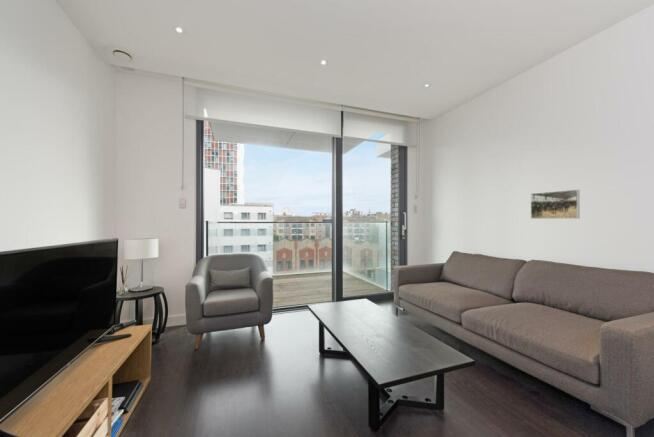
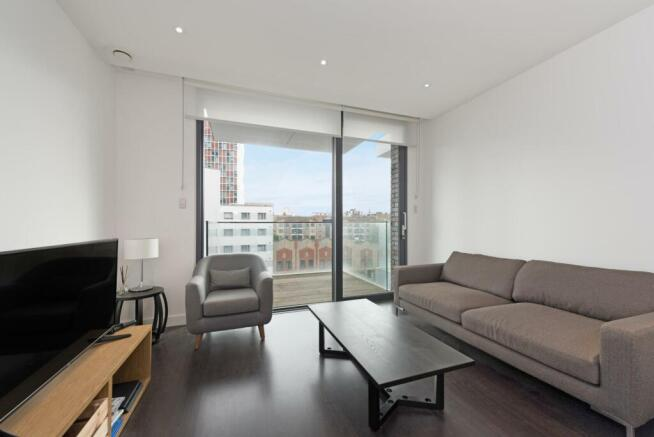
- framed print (553, 205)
